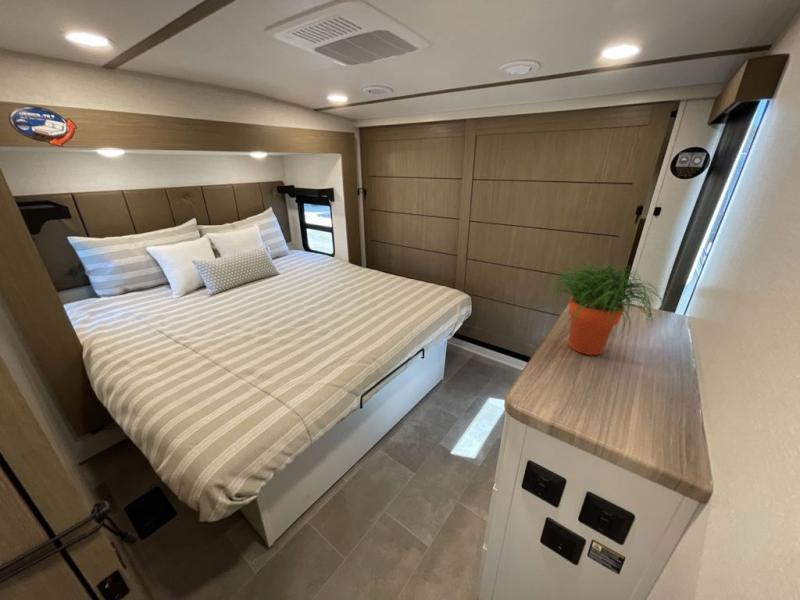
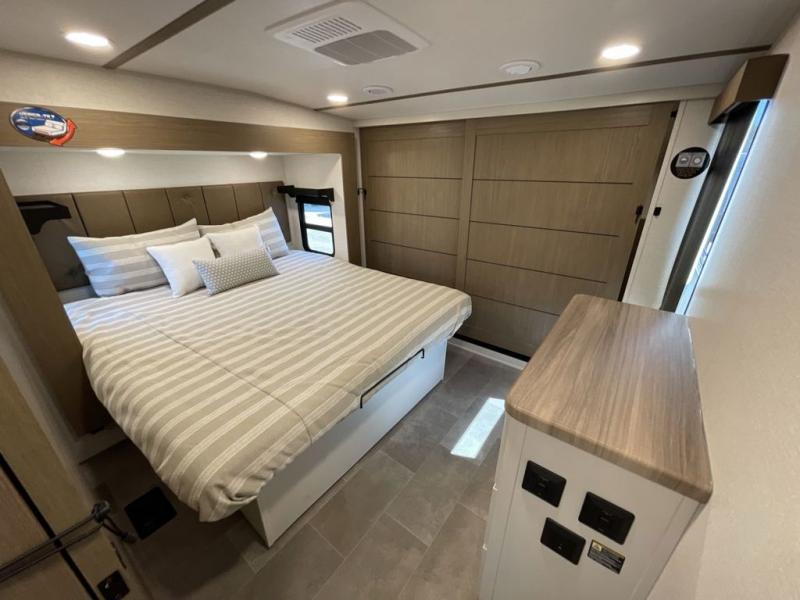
- potted plant (596, 308)
